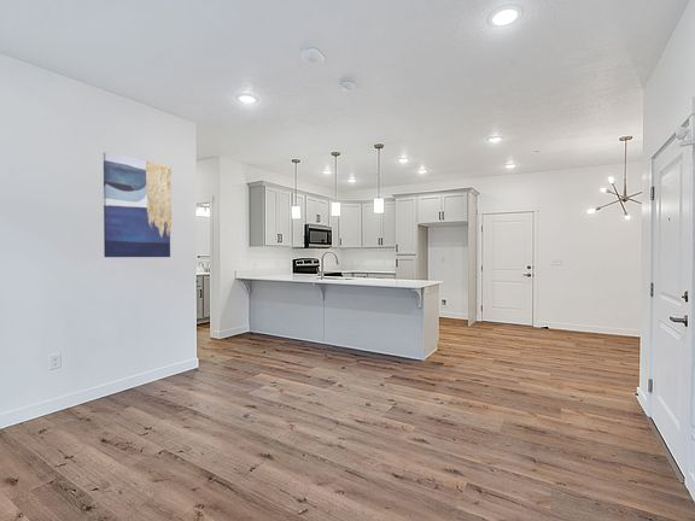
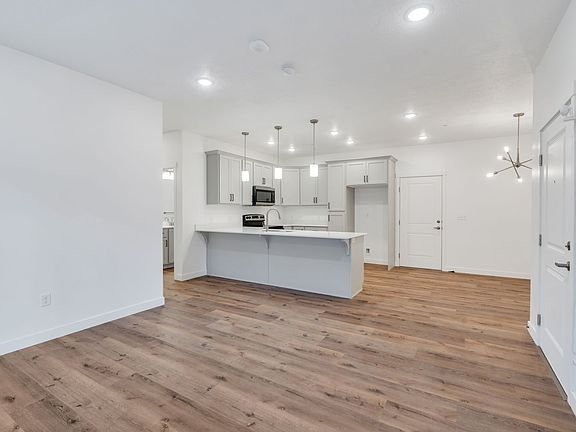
- wall art (140, 209)
